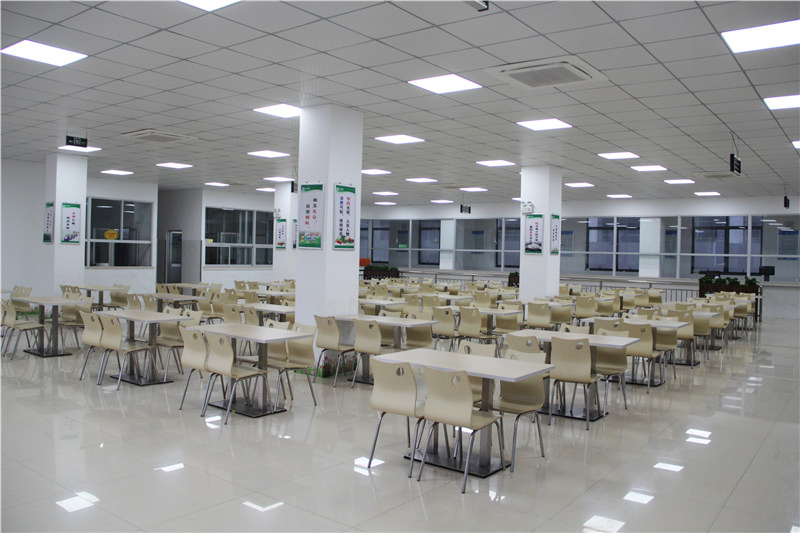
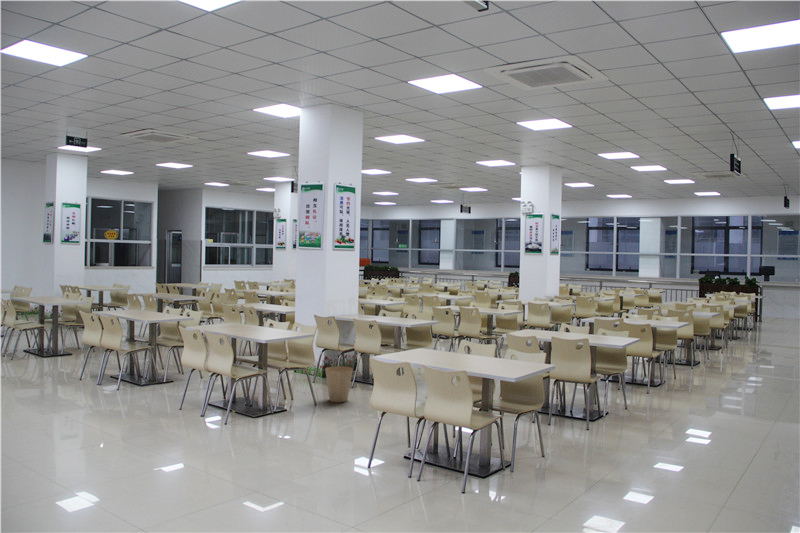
+ trash can (338, 384)
